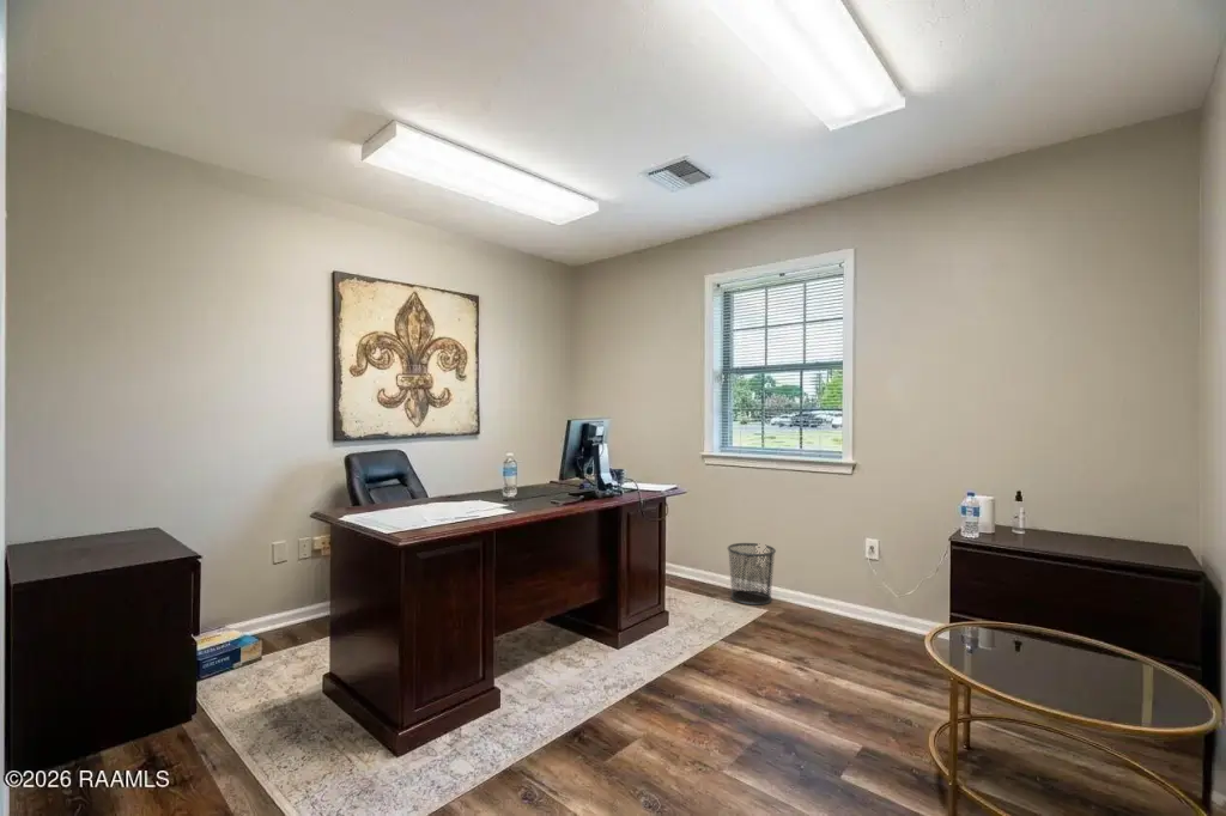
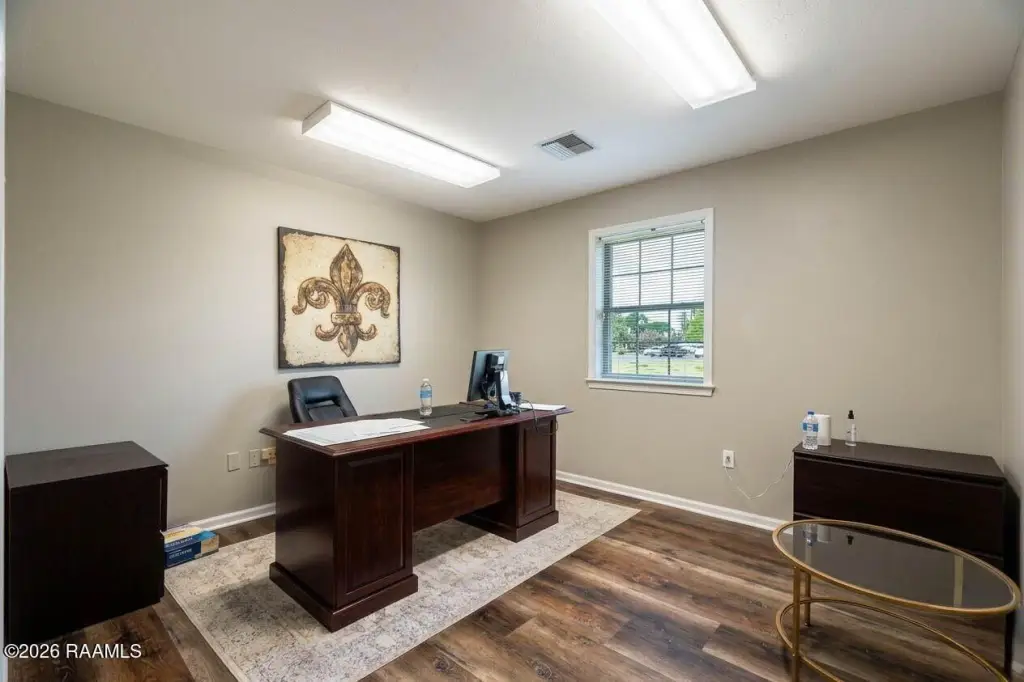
- waste bin (751, 573)
